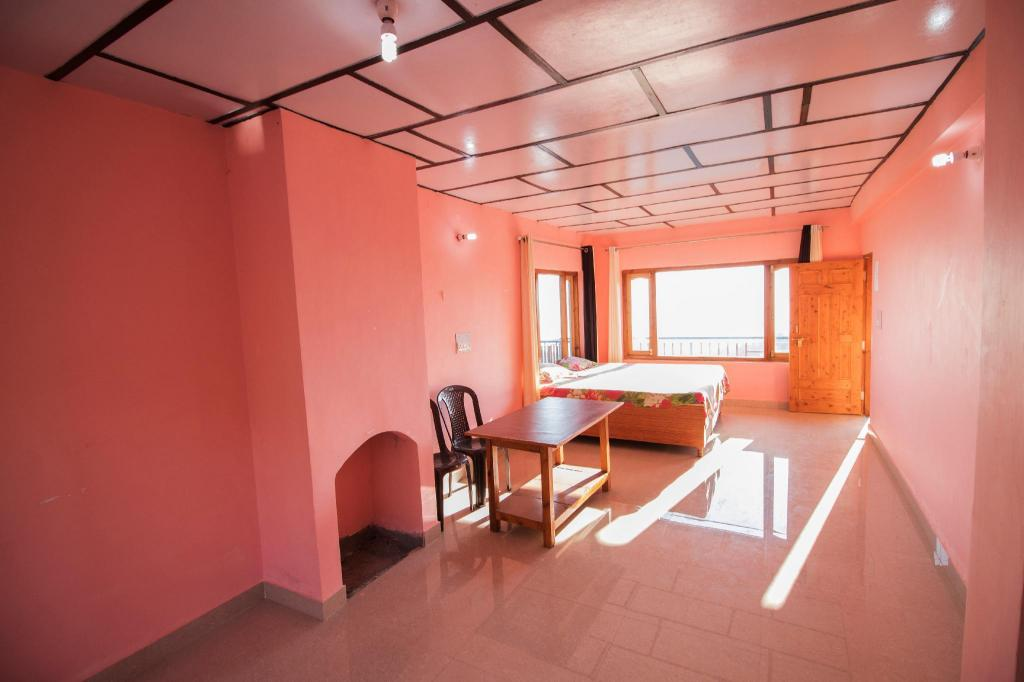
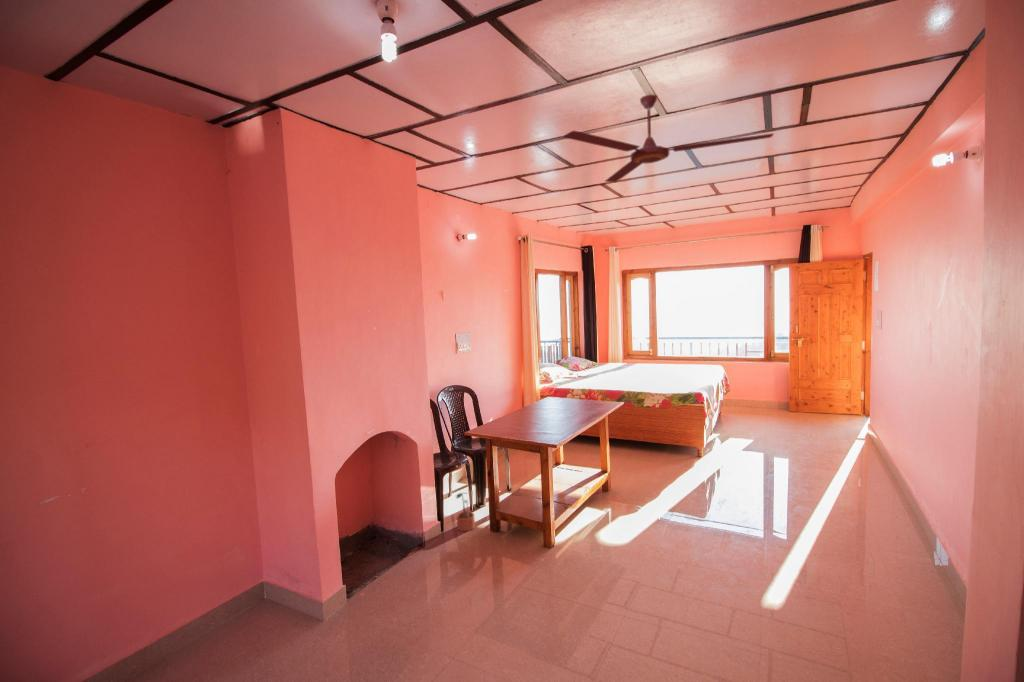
+ potted plant (463, 509)
+ ceiling fan (675, 146)
